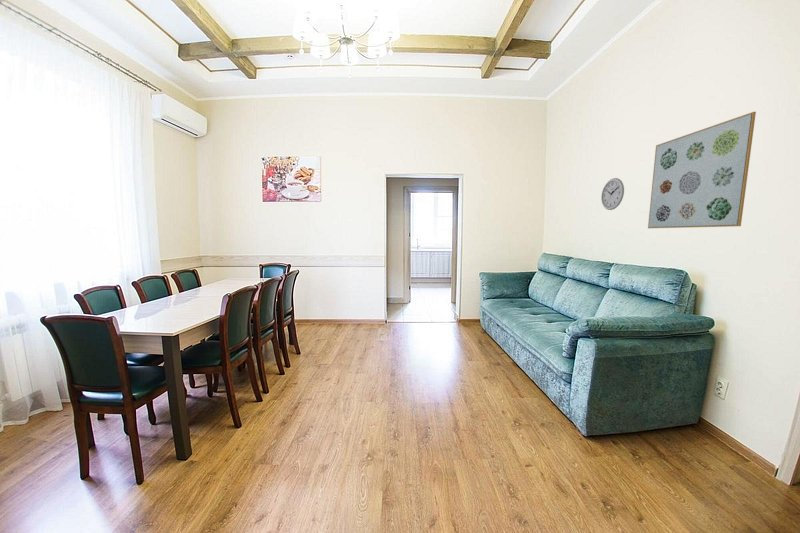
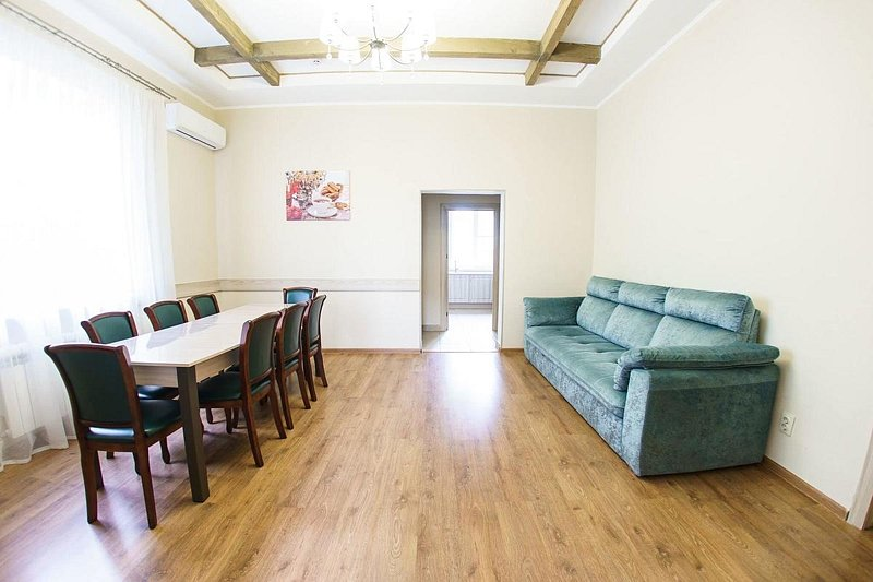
- wall art (692, 180)
- wall clock (611, 194)
